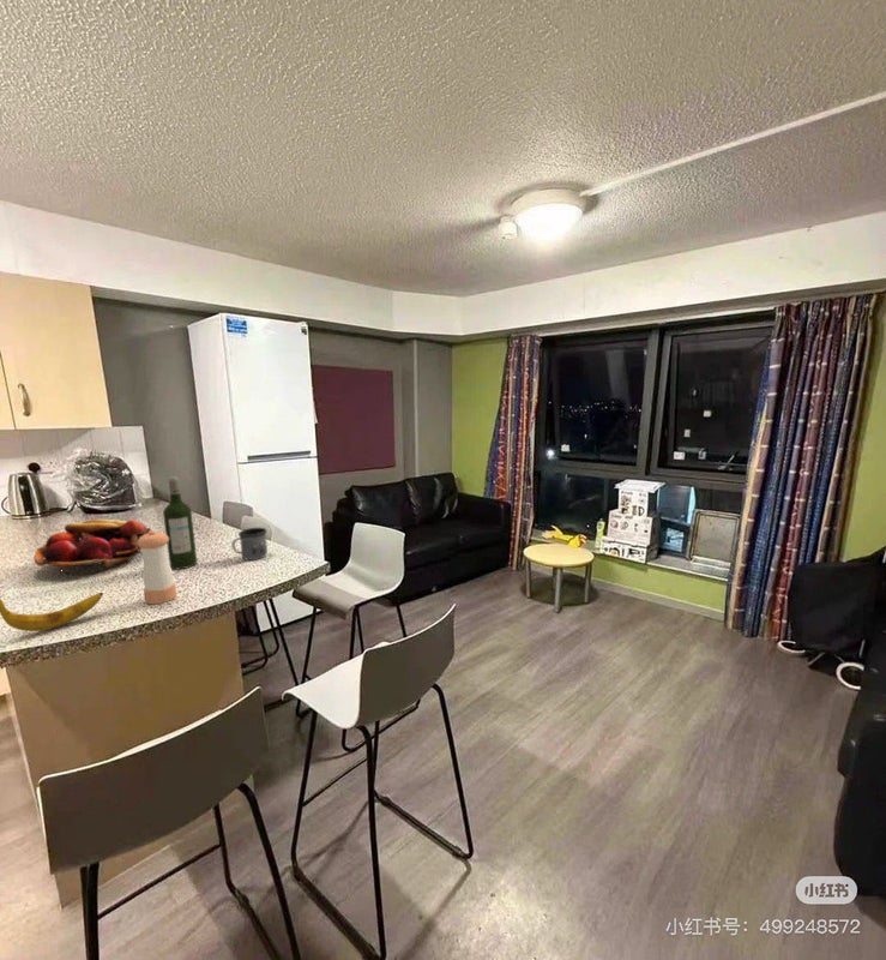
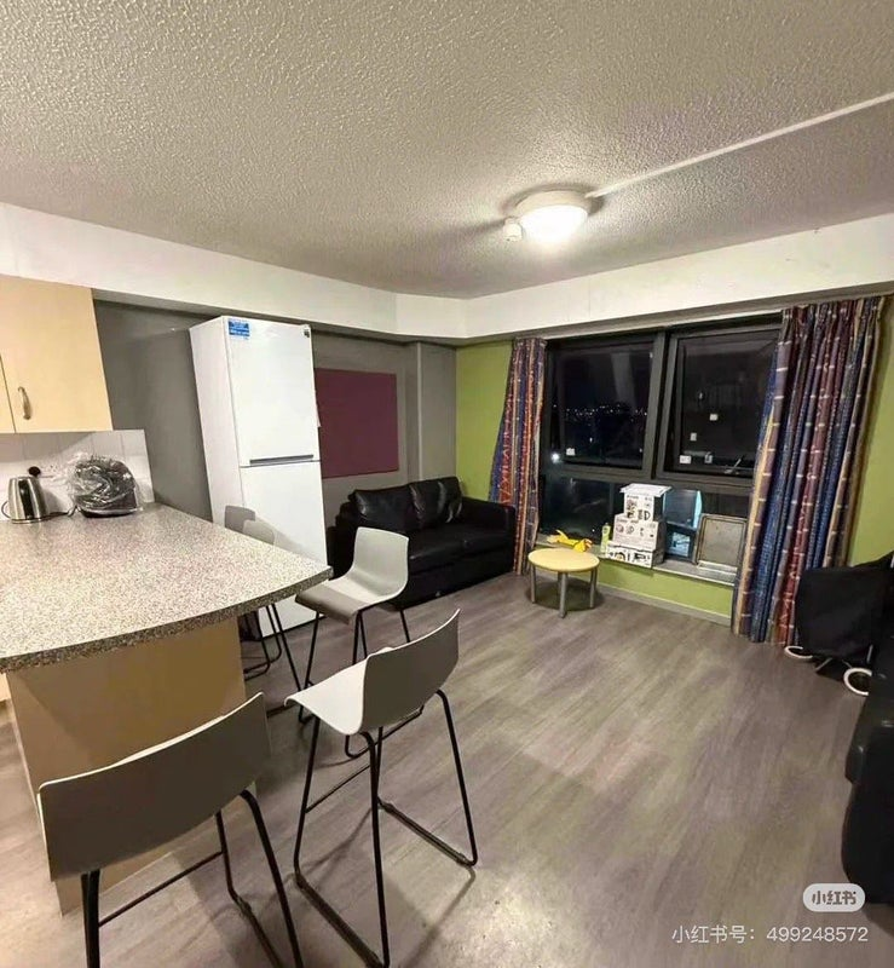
- wine bottle (177, 521)
- pepper shaker (156, 564)
- banana (56, 611)
- fruit basket (95, 542)
- mug (249, 545)
